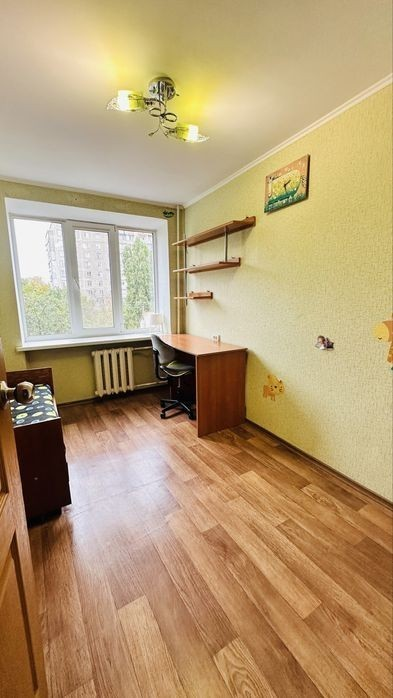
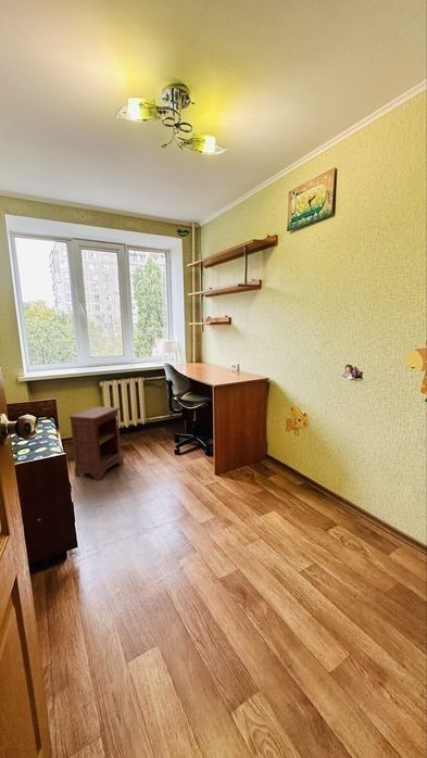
+ nightstand (105, 441)
